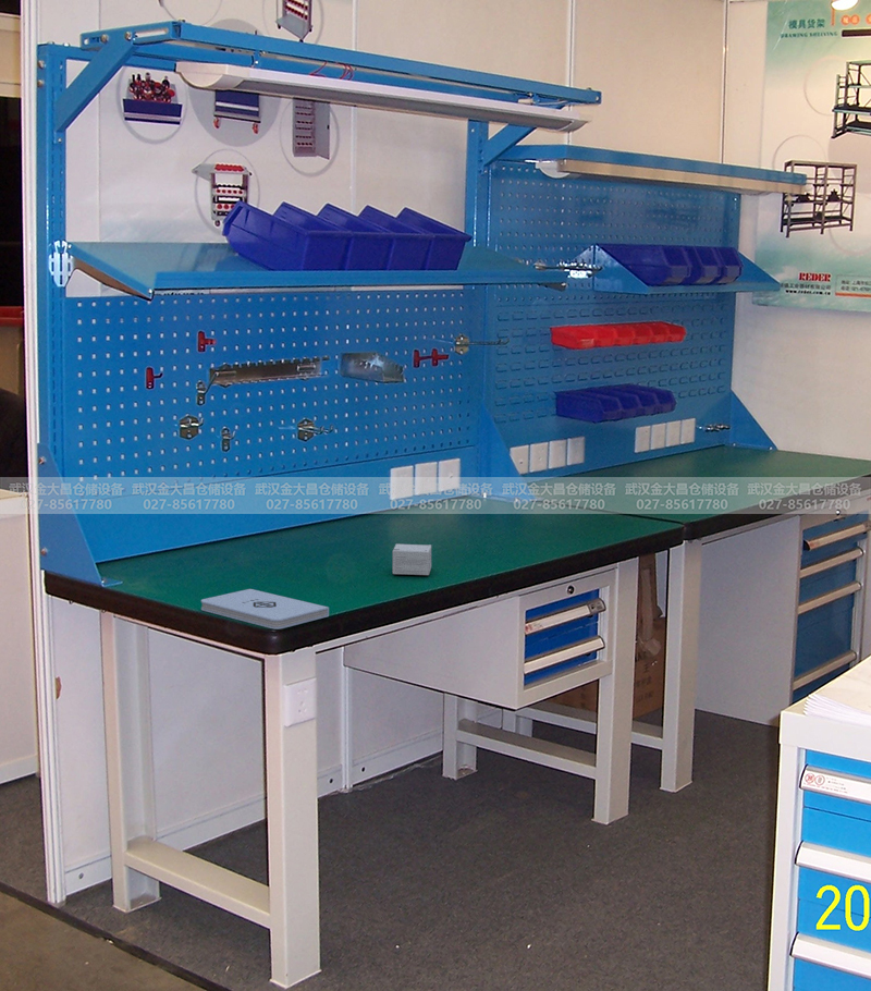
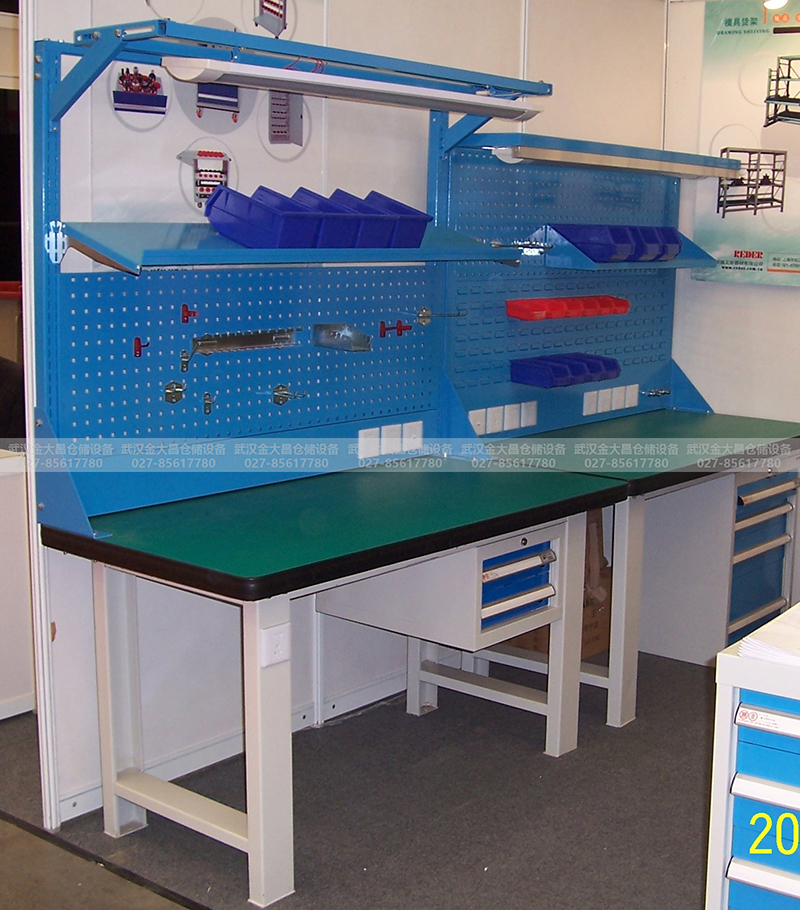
- small box (412, 559)
- notepad (262, 608)
